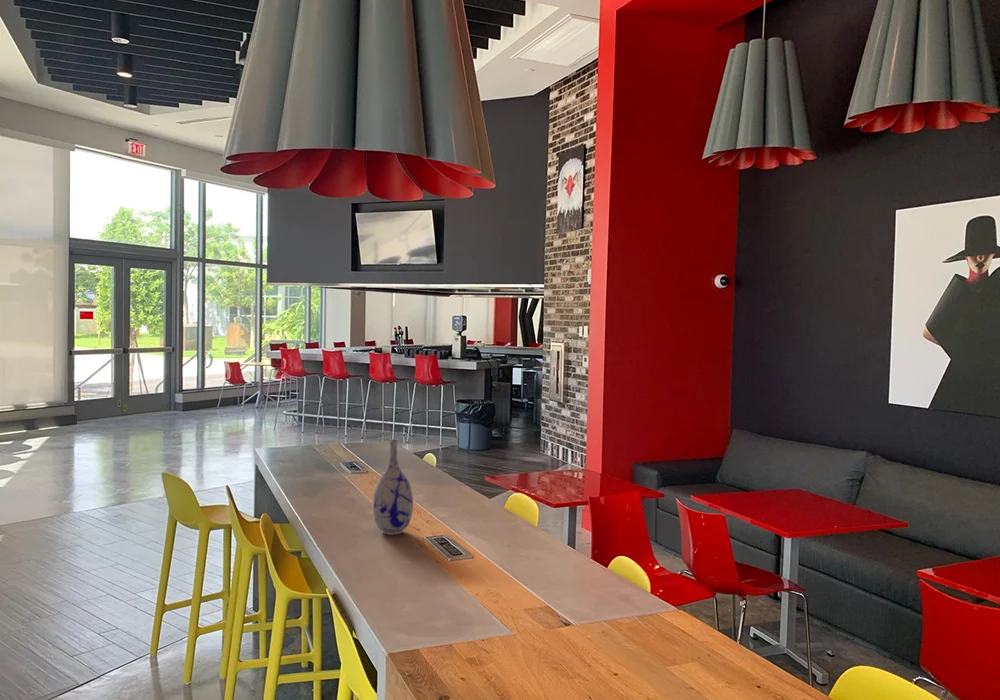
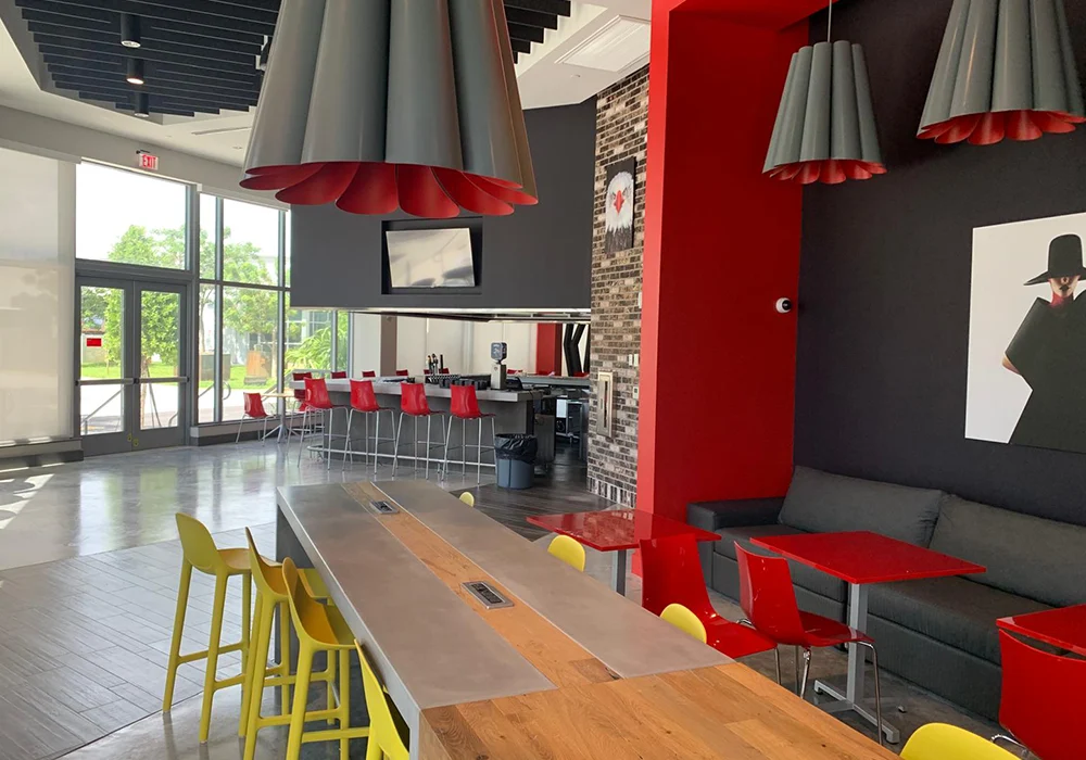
- vase (393, 485)
